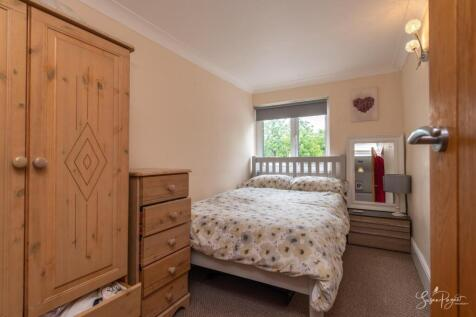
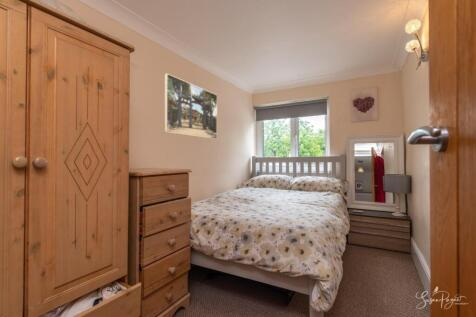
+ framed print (194, 110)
